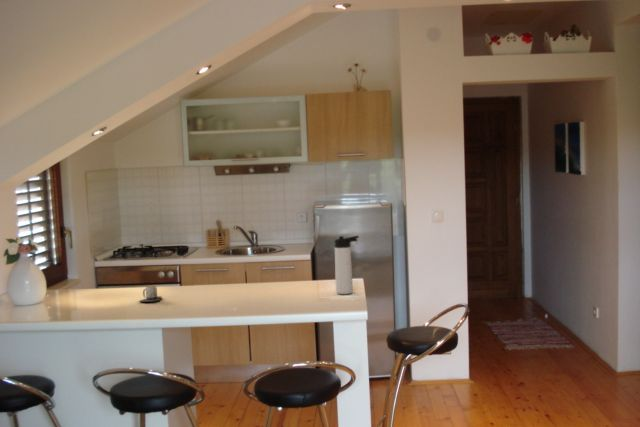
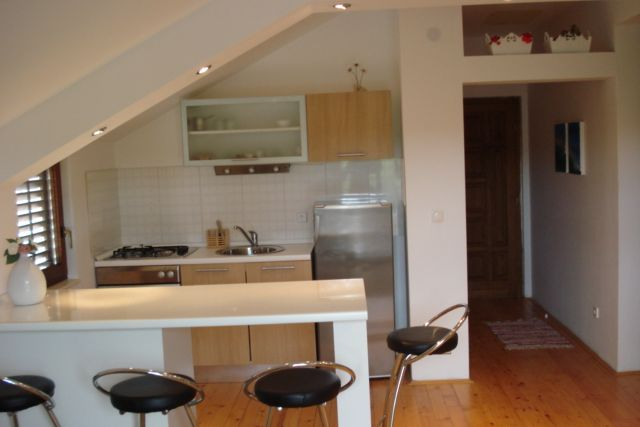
- mug (150, 293)
- thermos bottle (347, 264)
